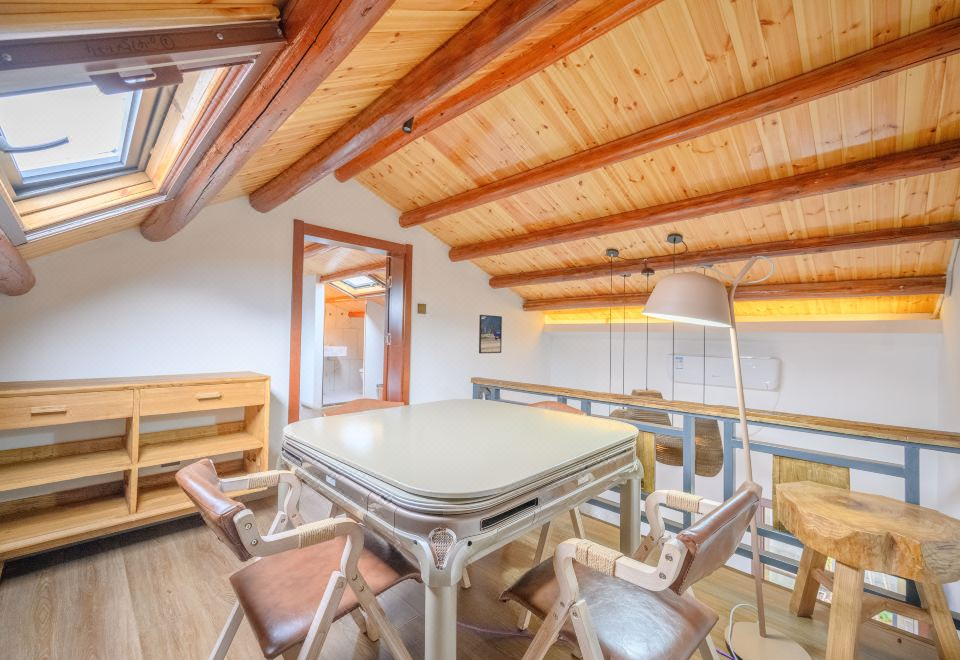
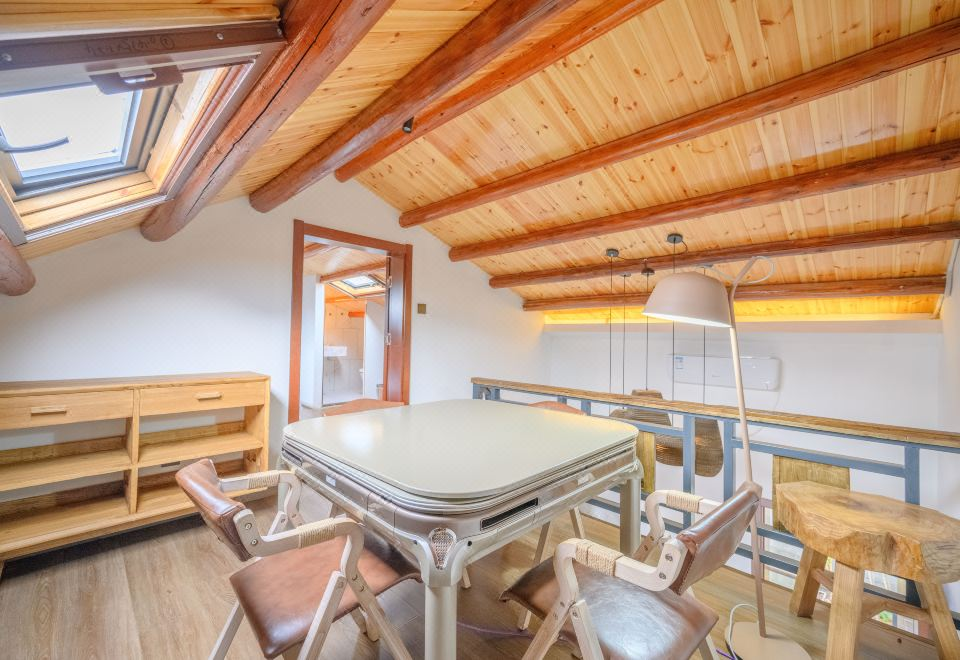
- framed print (490, 334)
